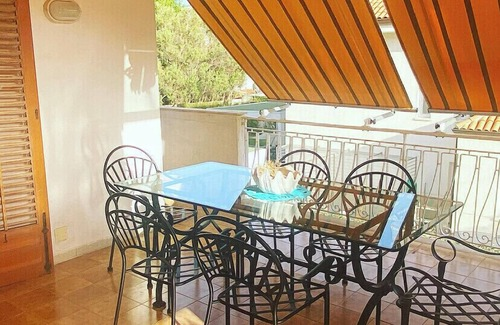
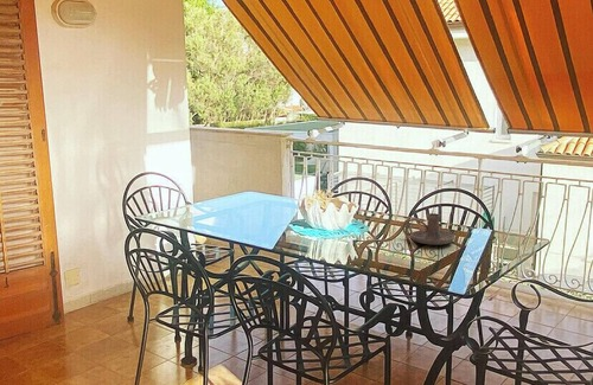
+ candle holder (427, 227)
